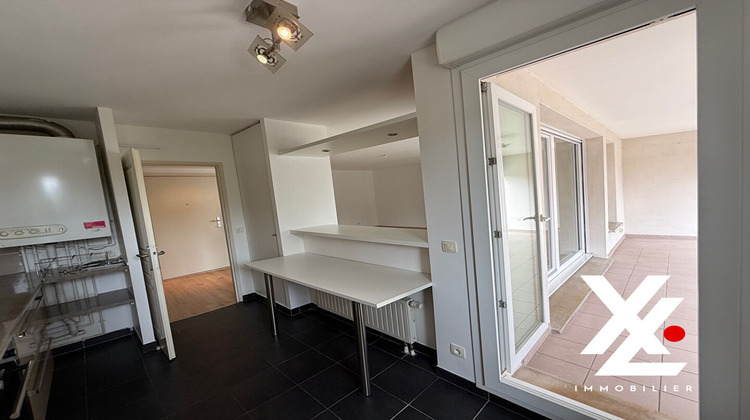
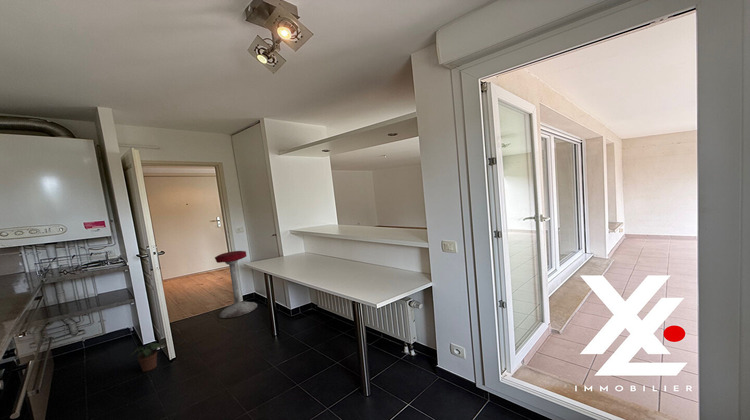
+ stool (234, 282)
+ potted plant (146, 357)
